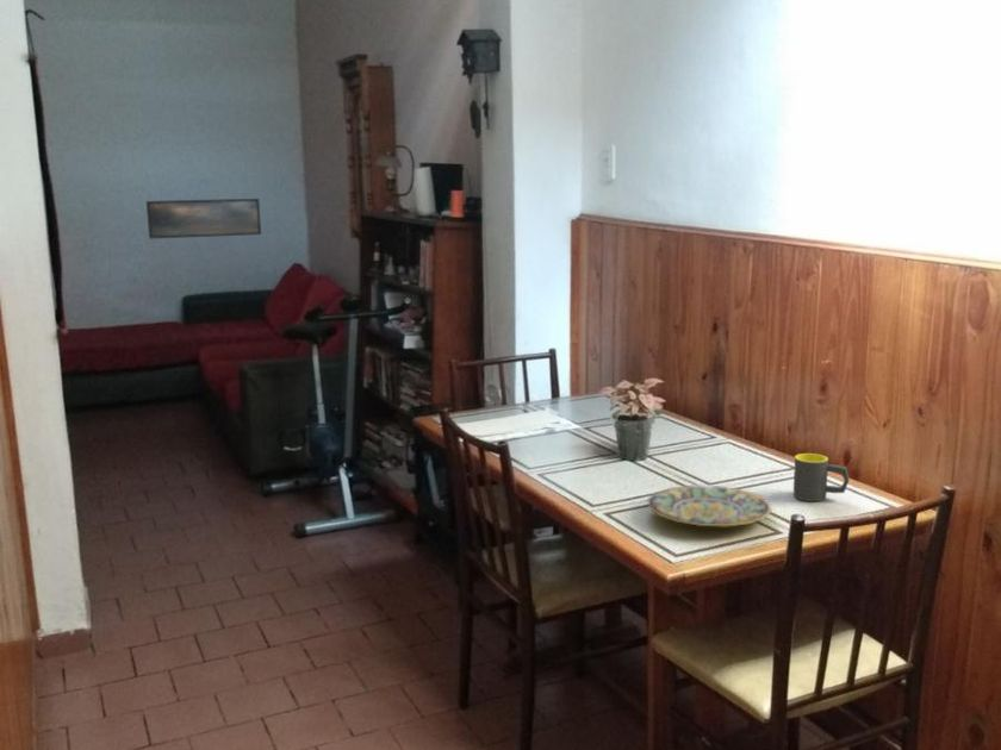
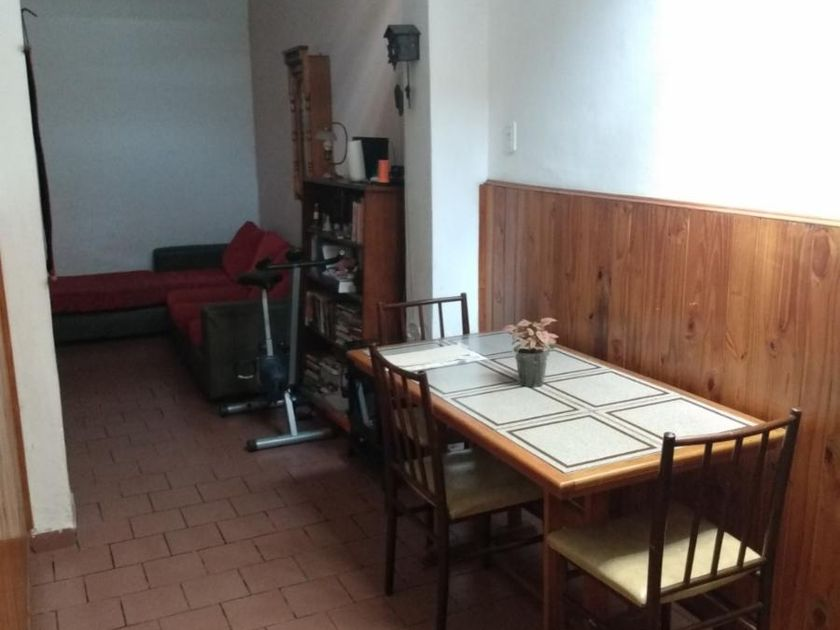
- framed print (205, 218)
- plate (708, 510)
- mug (821, 477)
